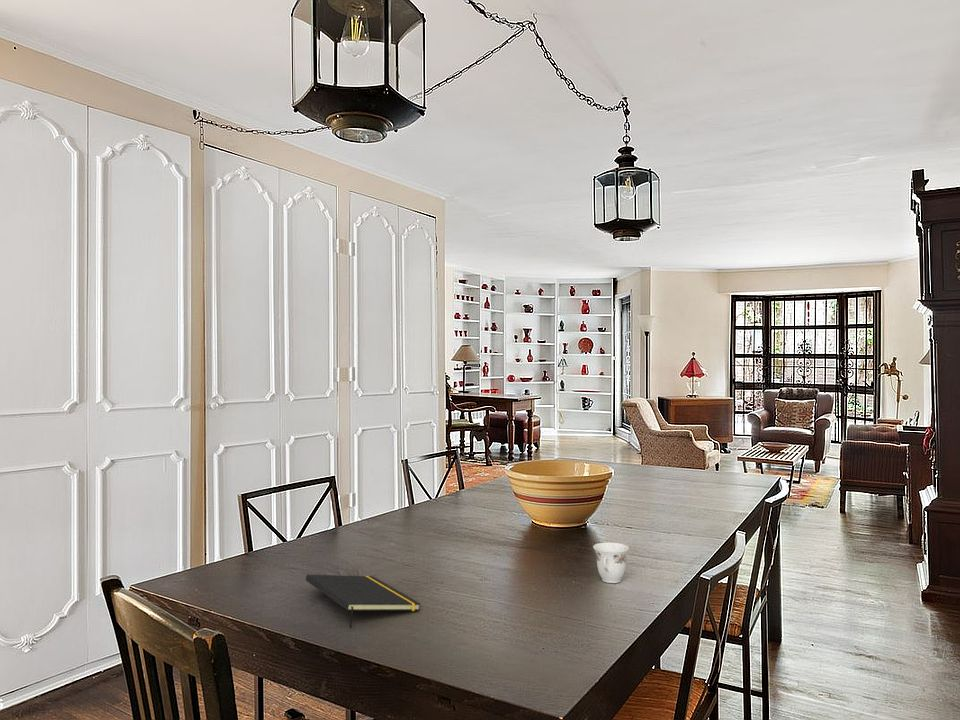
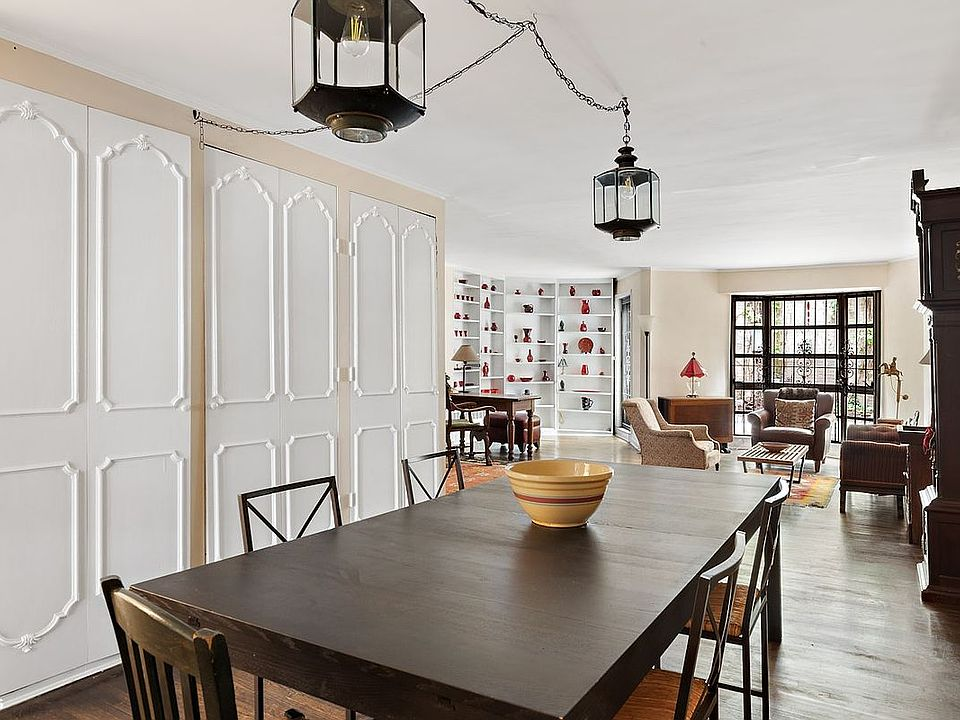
- teacup (610, 564)
- notepad (361, 592)
